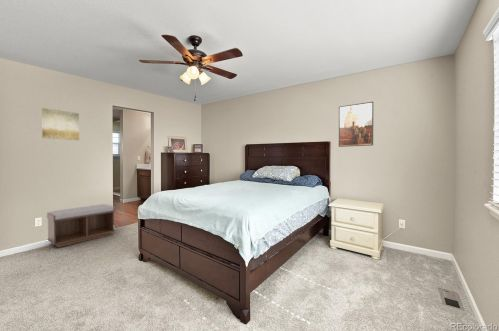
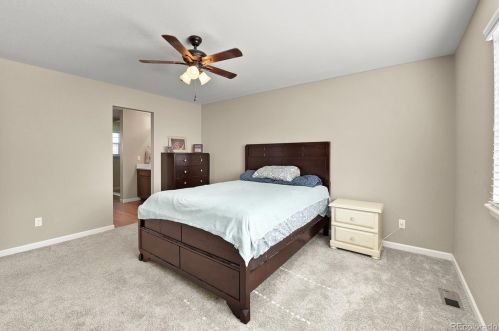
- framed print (355, 125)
- wall art (61, 125)
- bench (82, 223)
